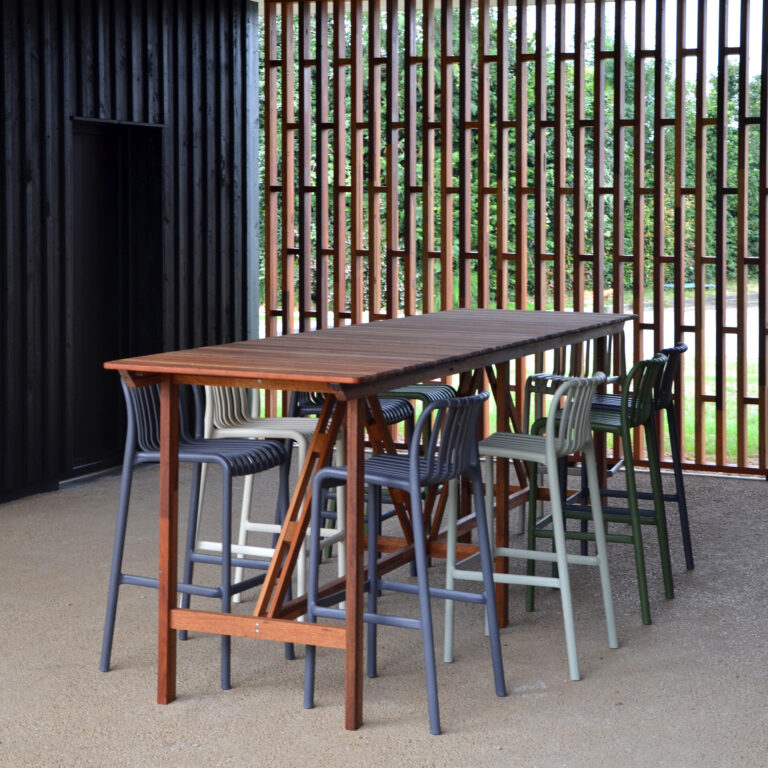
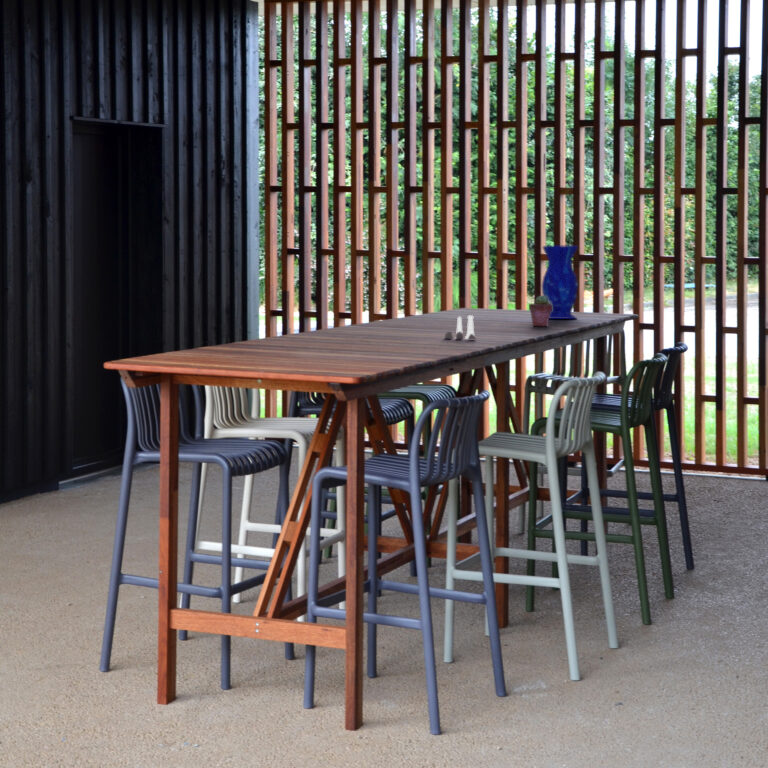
+ salt and pepper shaker set (461, 327)
+ vase (559, 282)
+ potted succulent (540, 310)
